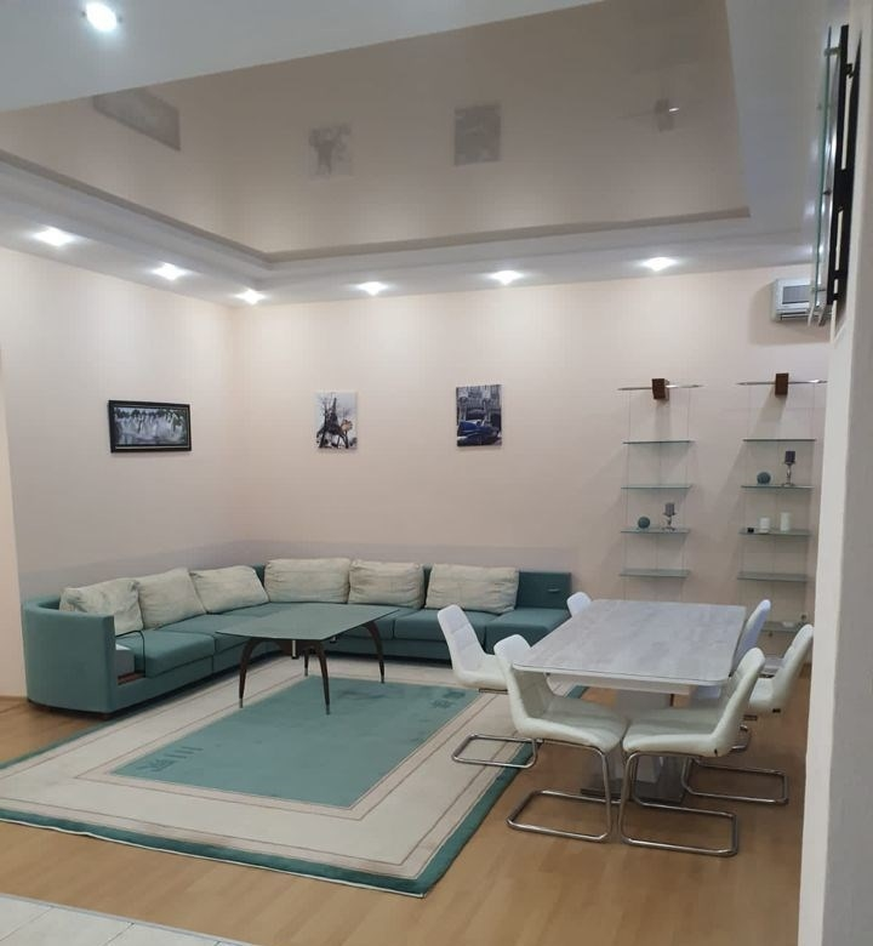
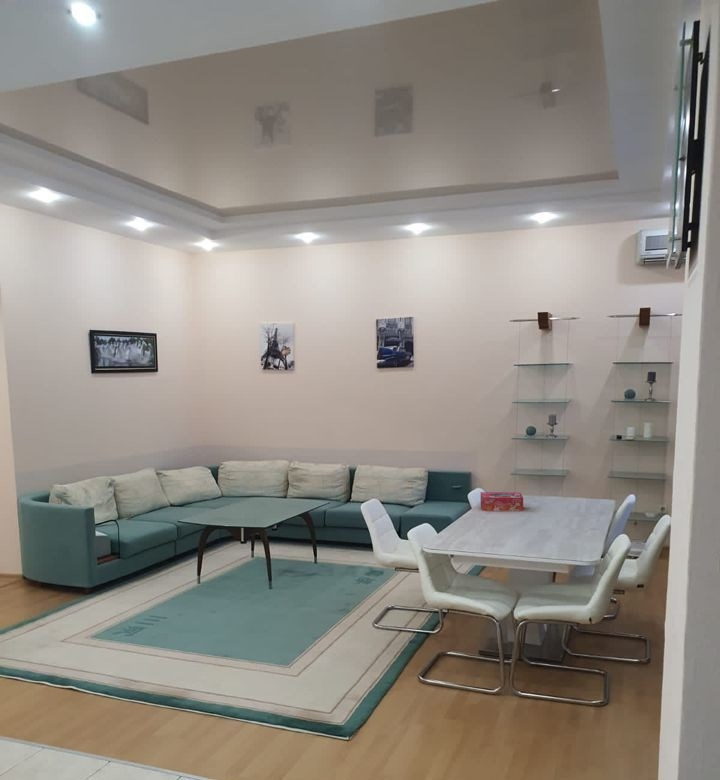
+ tissue box (501, 501)
